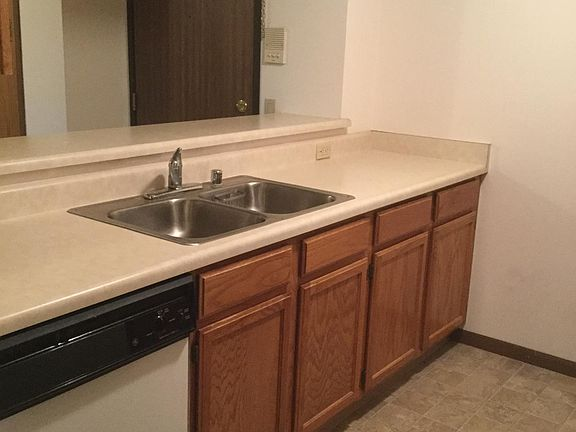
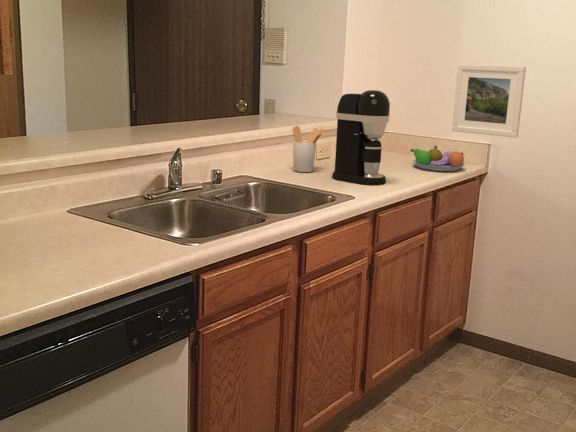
+ utensil holder (308, 148)
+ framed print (487, 100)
+ coffee maker (361, 135)
+ fruit bowl (437, 157)
